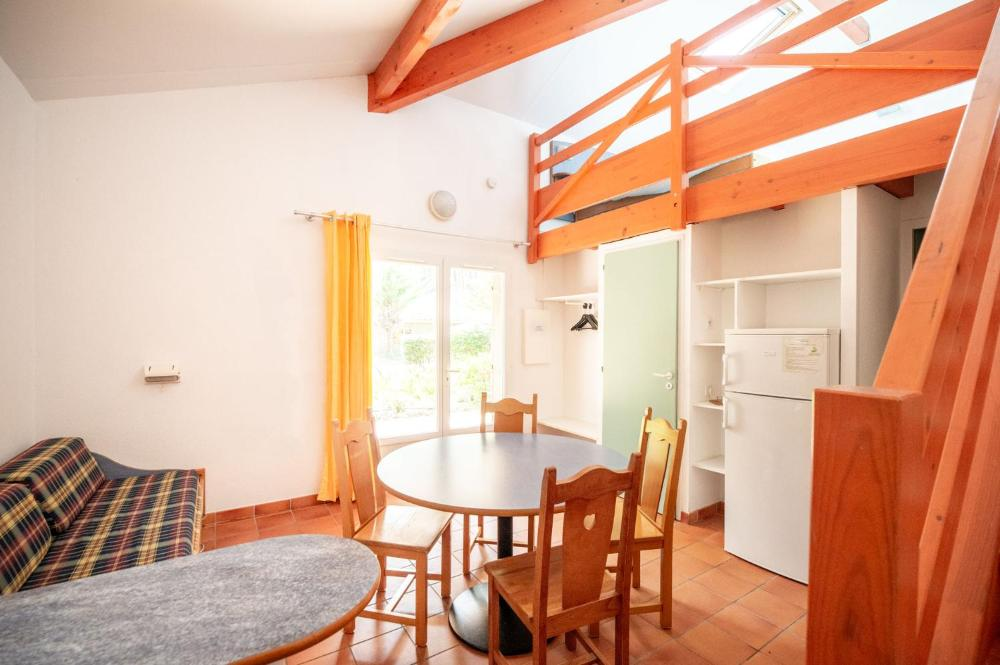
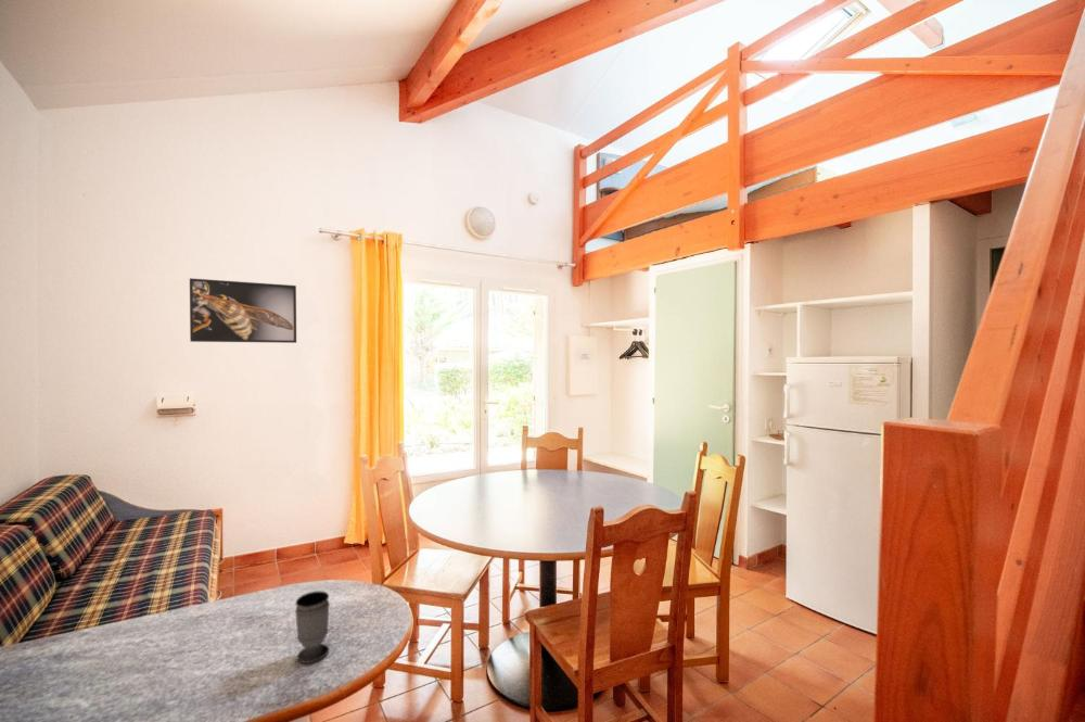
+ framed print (245, 312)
+ cup (312, 625)
